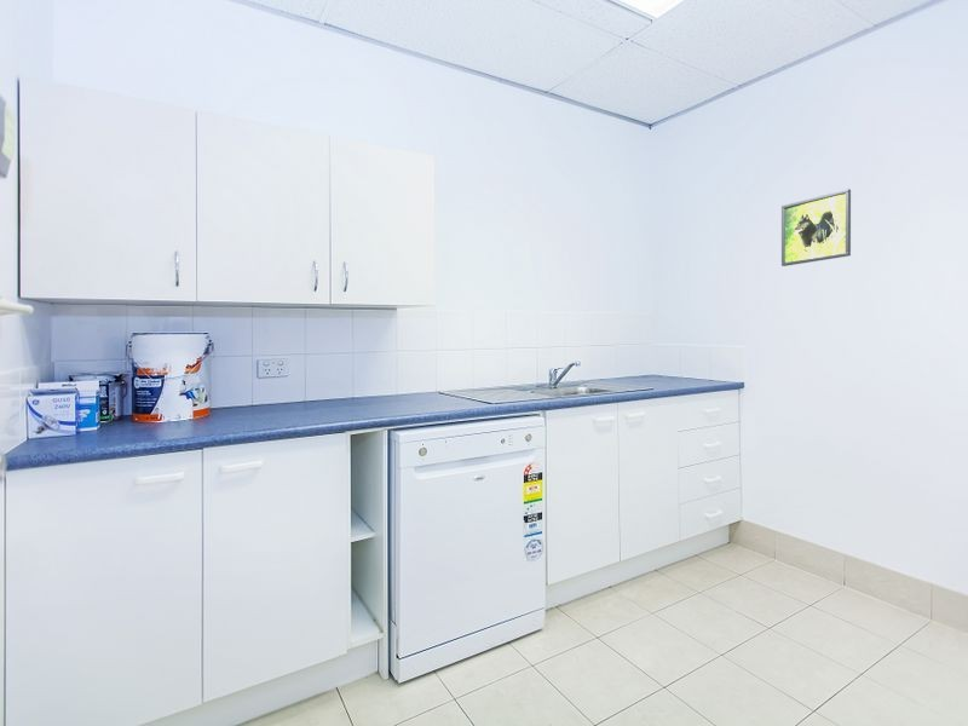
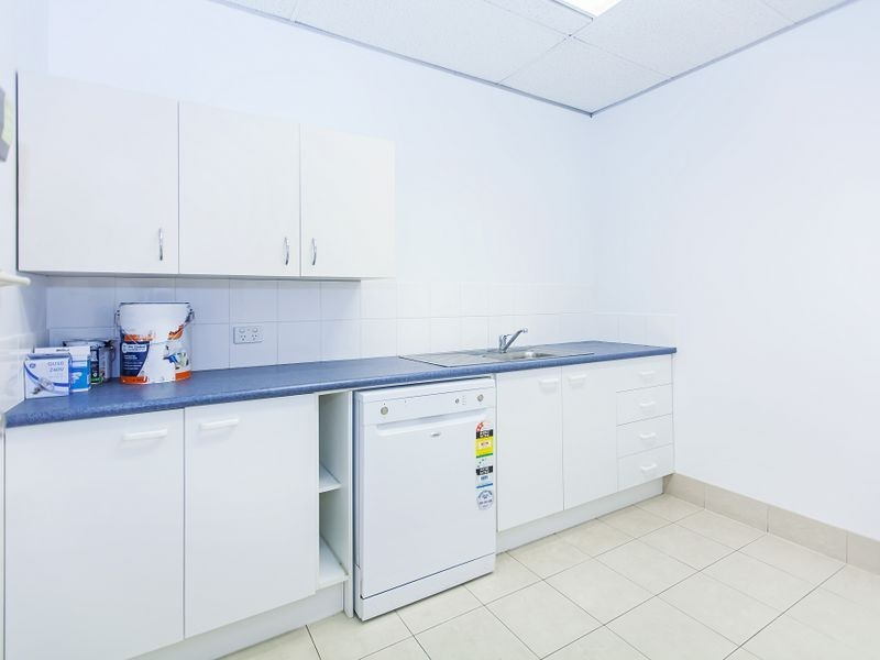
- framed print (814, 229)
